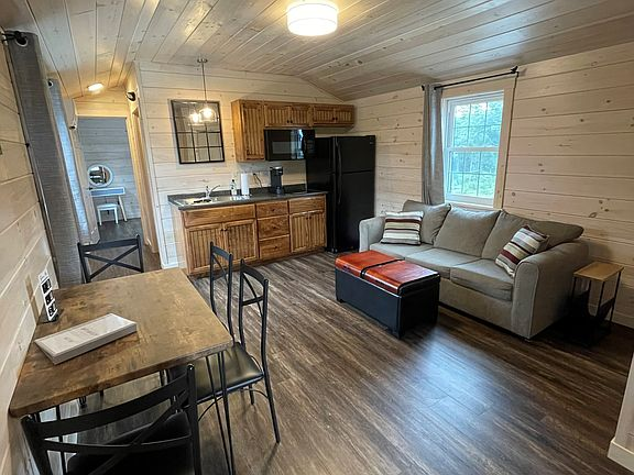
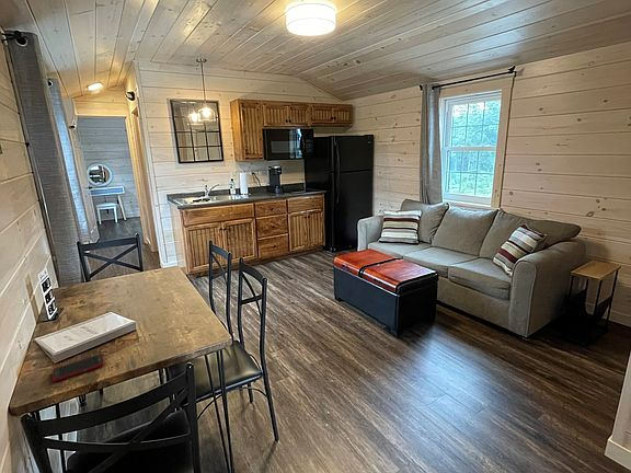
+ cell phone (79, 367)
